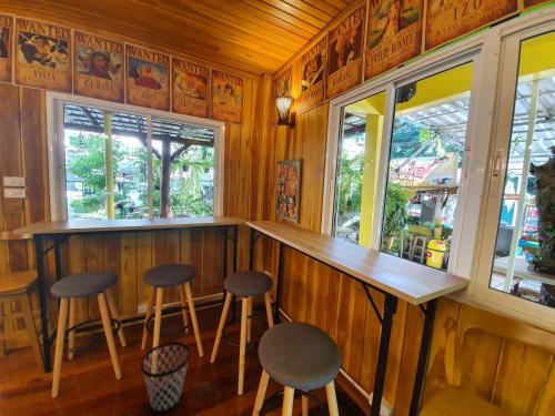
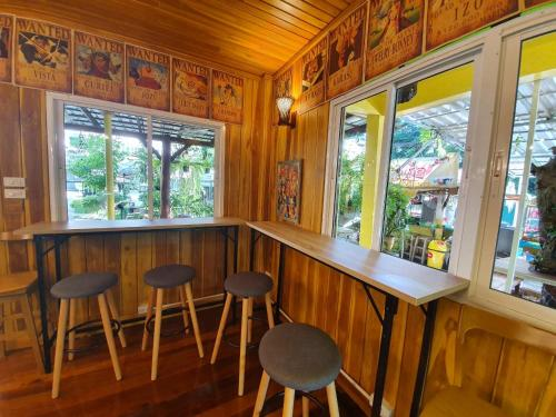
- wastebasket (165, 378)
